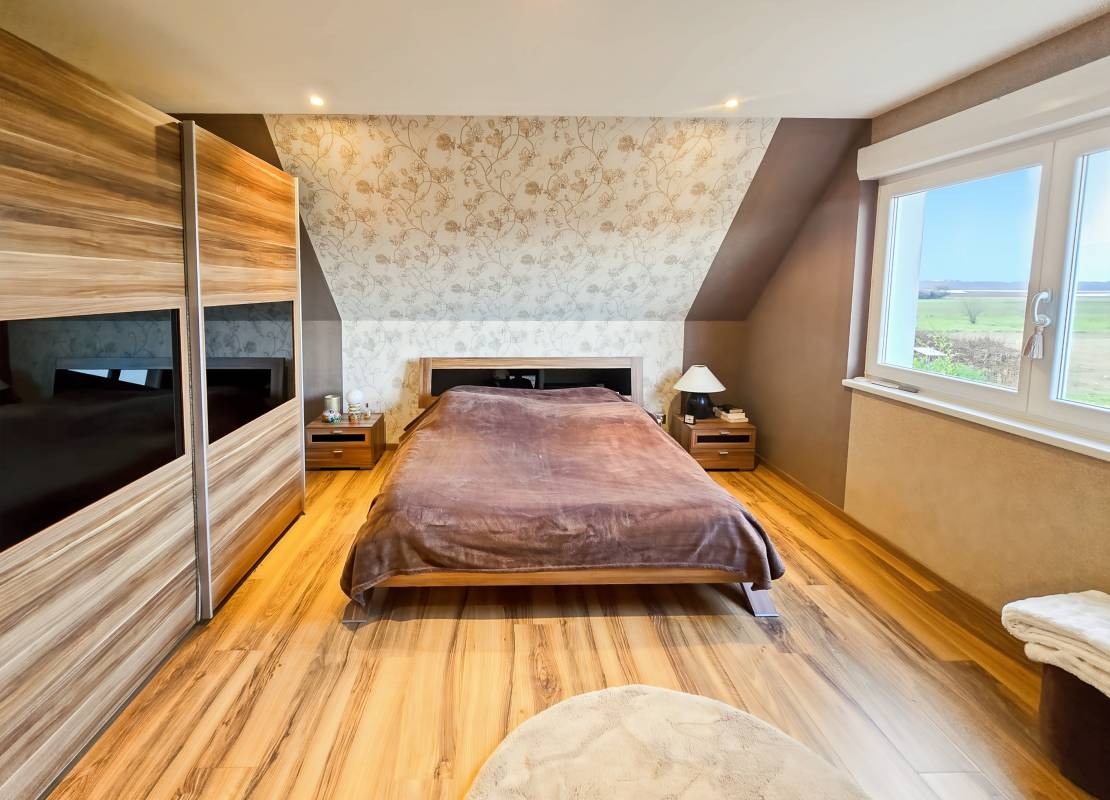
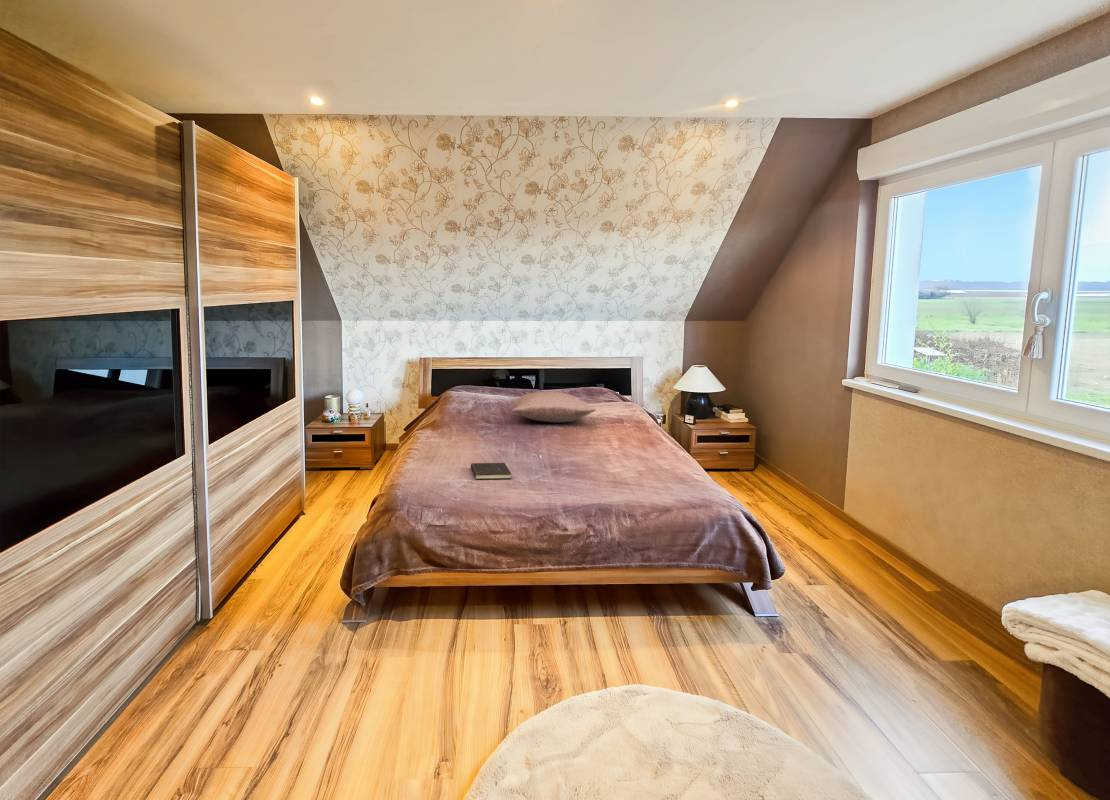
+ hardcover book (490, 470)
+ pillow (550, 406)
